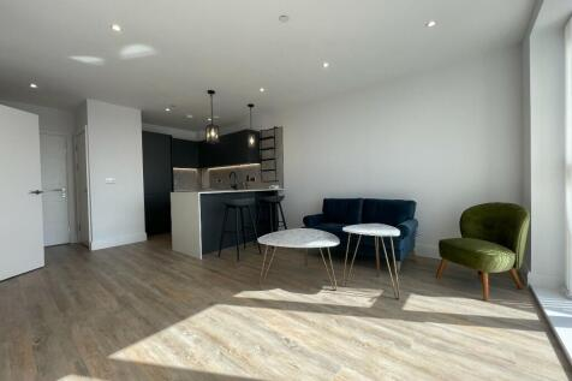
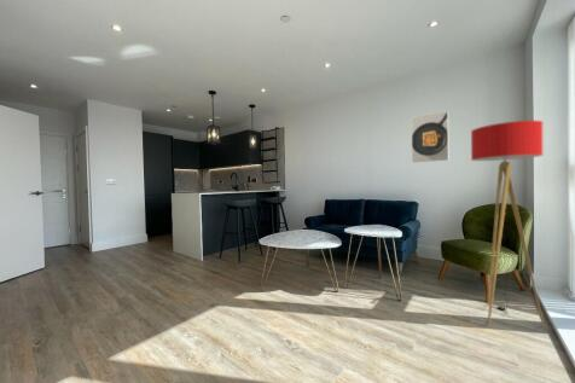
+ floor lamp (503, 222)
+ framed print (429, 138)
